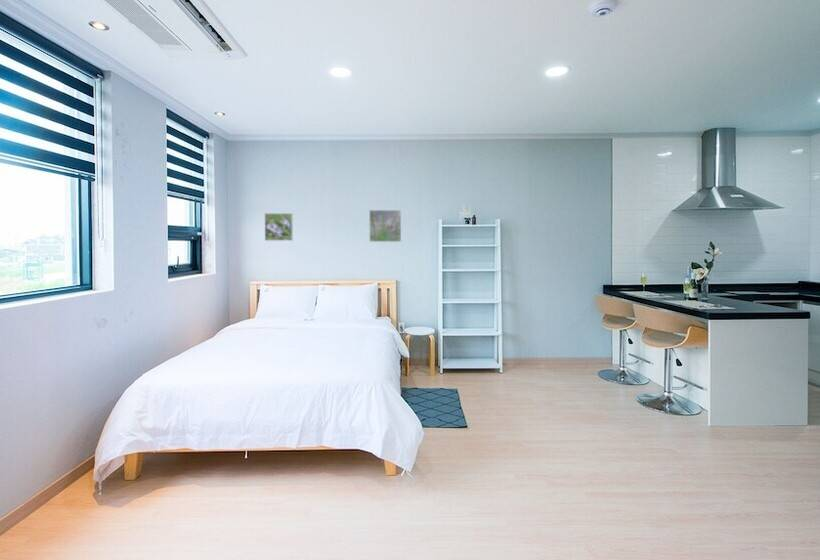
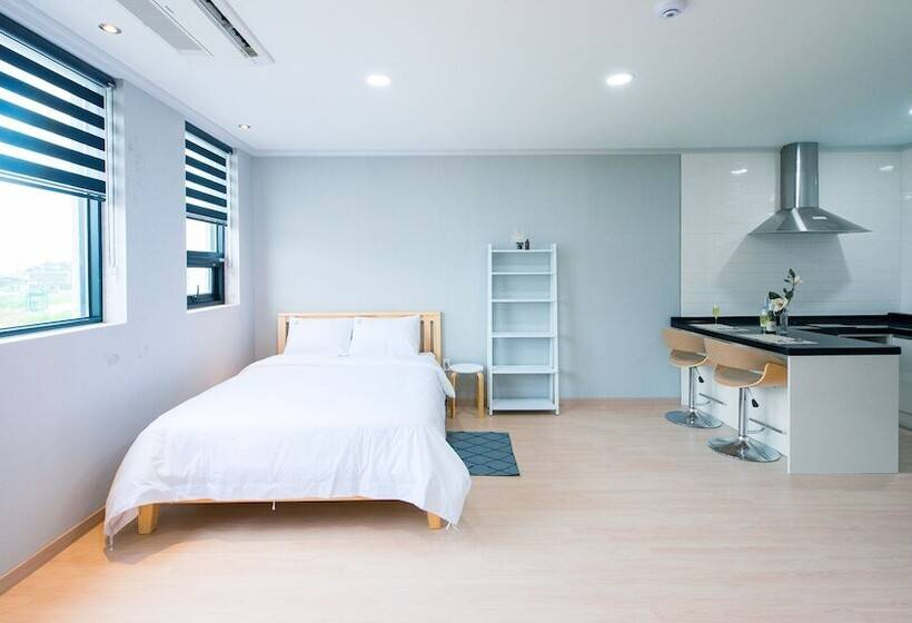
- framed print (278, 227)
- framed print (385, 225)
